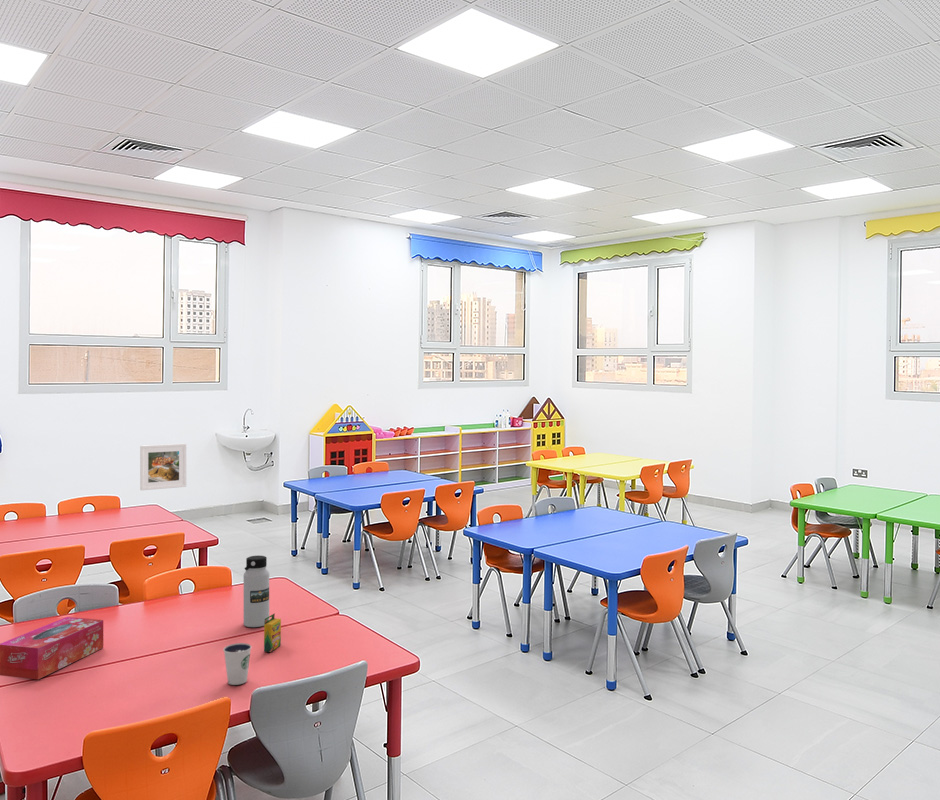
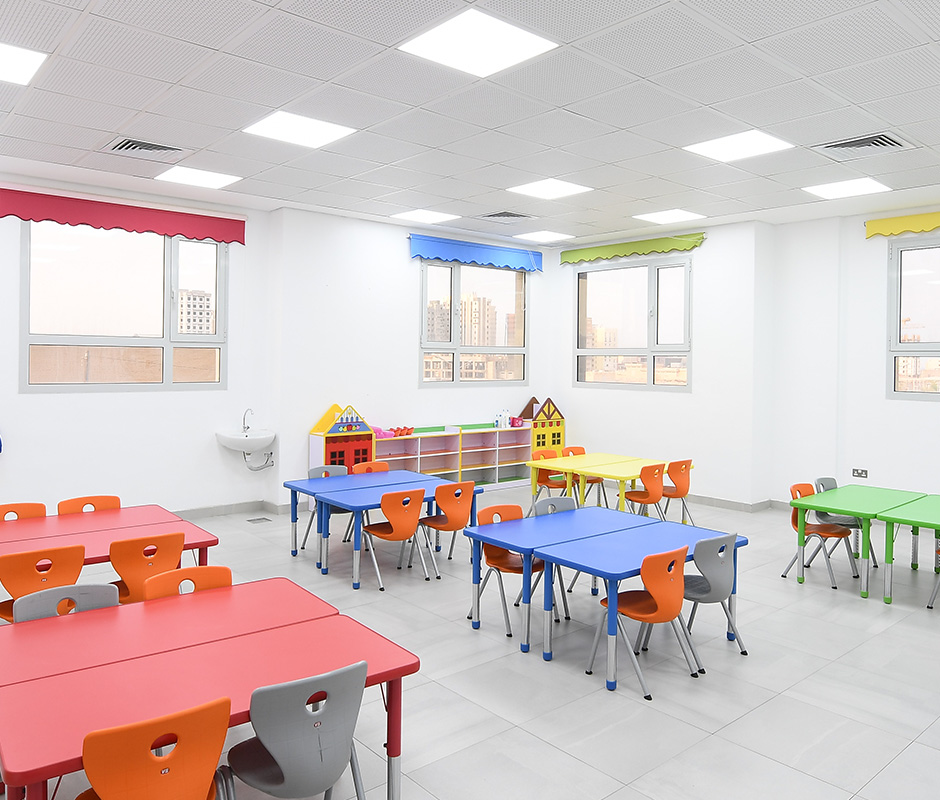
- water bottle (256, 590)
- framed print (163, 466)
- dixie cup (237, 664)
- tissue box (53, 646)
- crayon box (272, 632)
